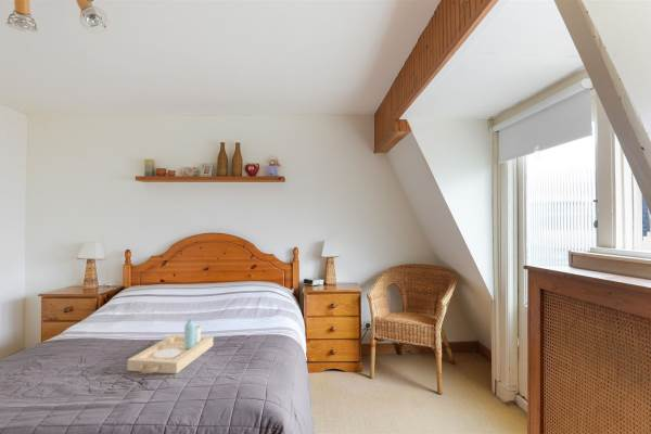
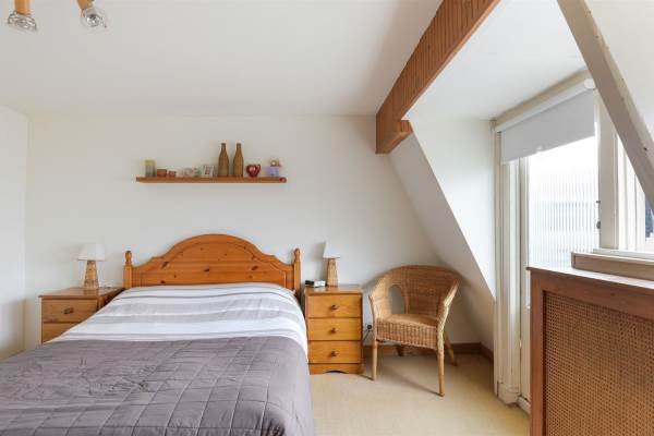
- serving tray (174, 340)
